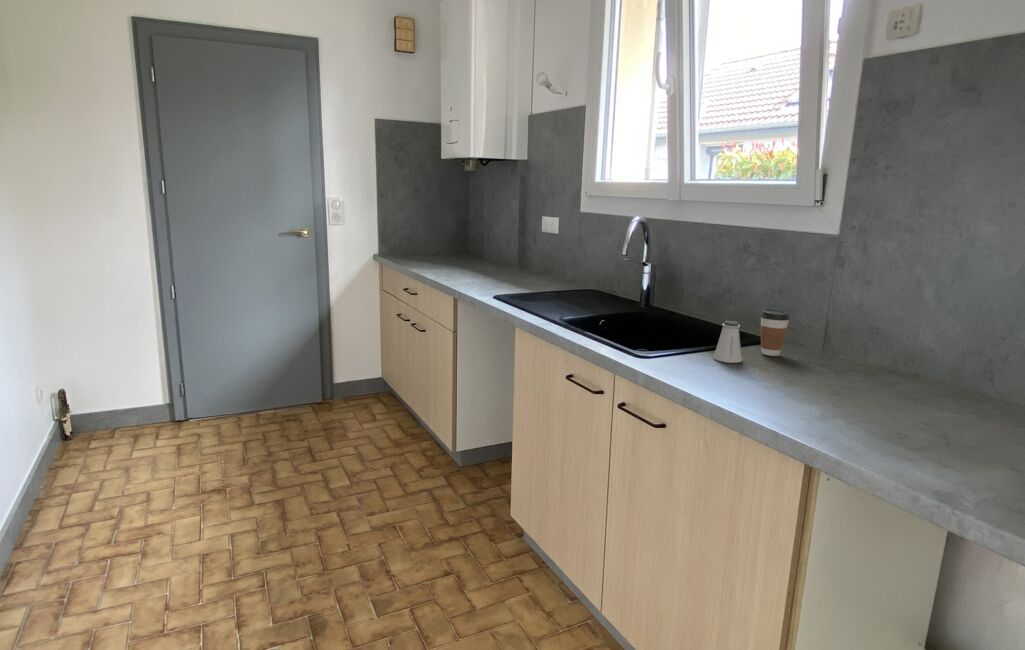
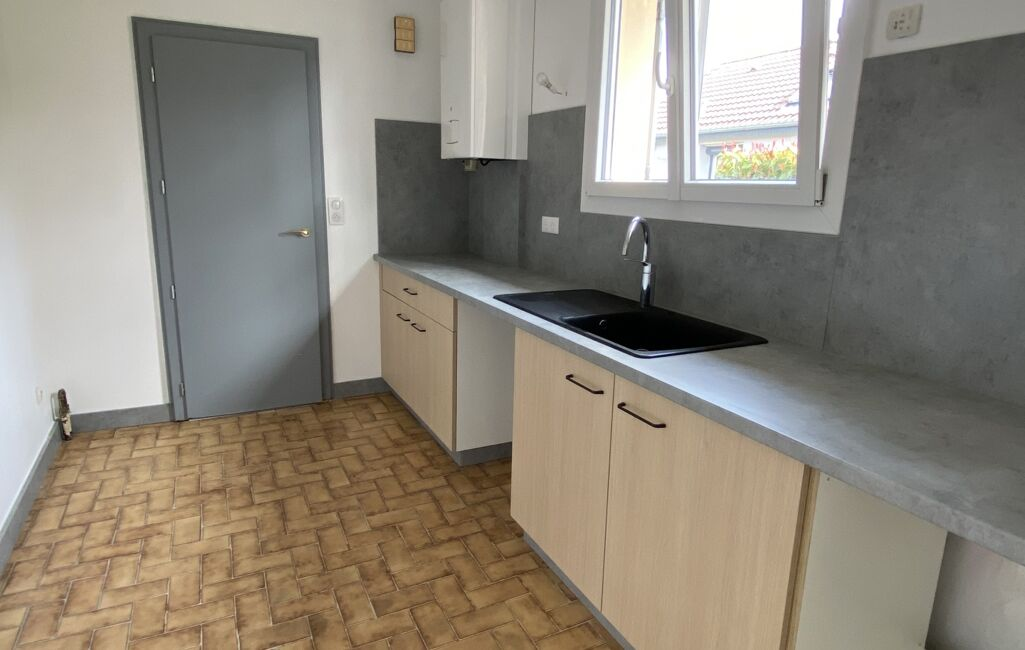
- saltshaker (729, 340)
- coffee cup (773, 332)
